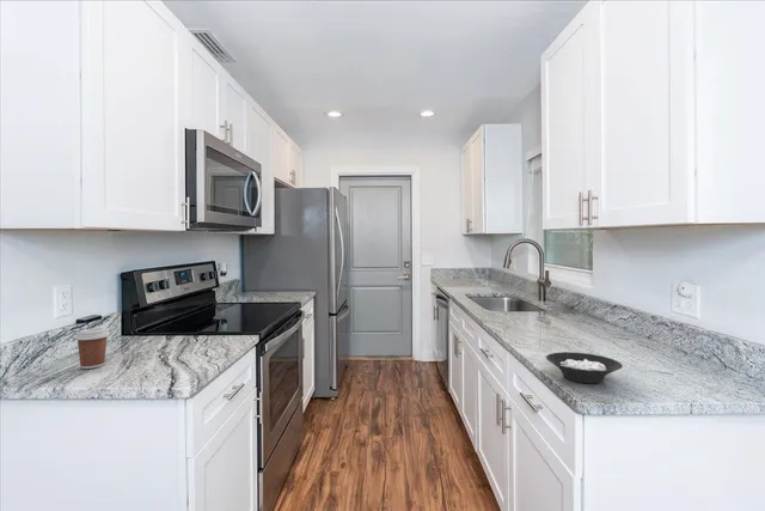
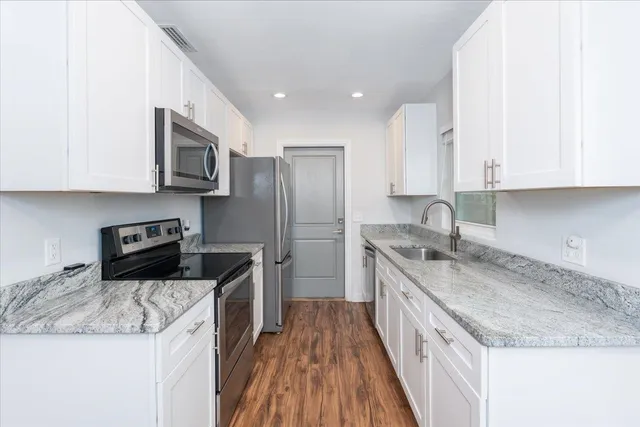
- cereal bowl (582, 369)
- coffee cup (92, 347)
